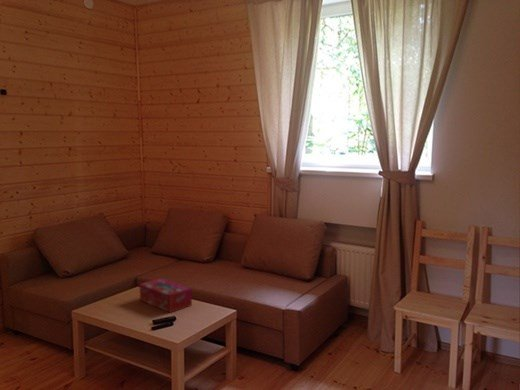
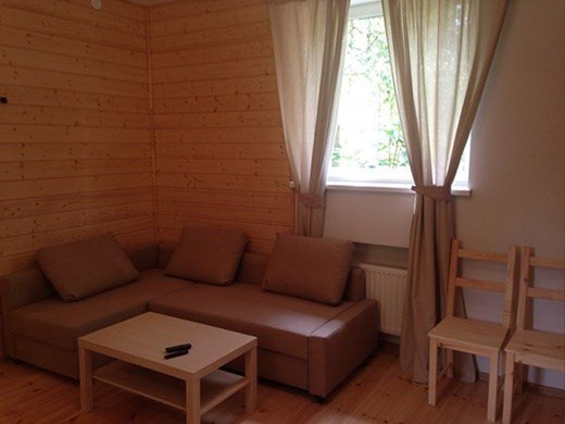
- tissue box (165, 294)
